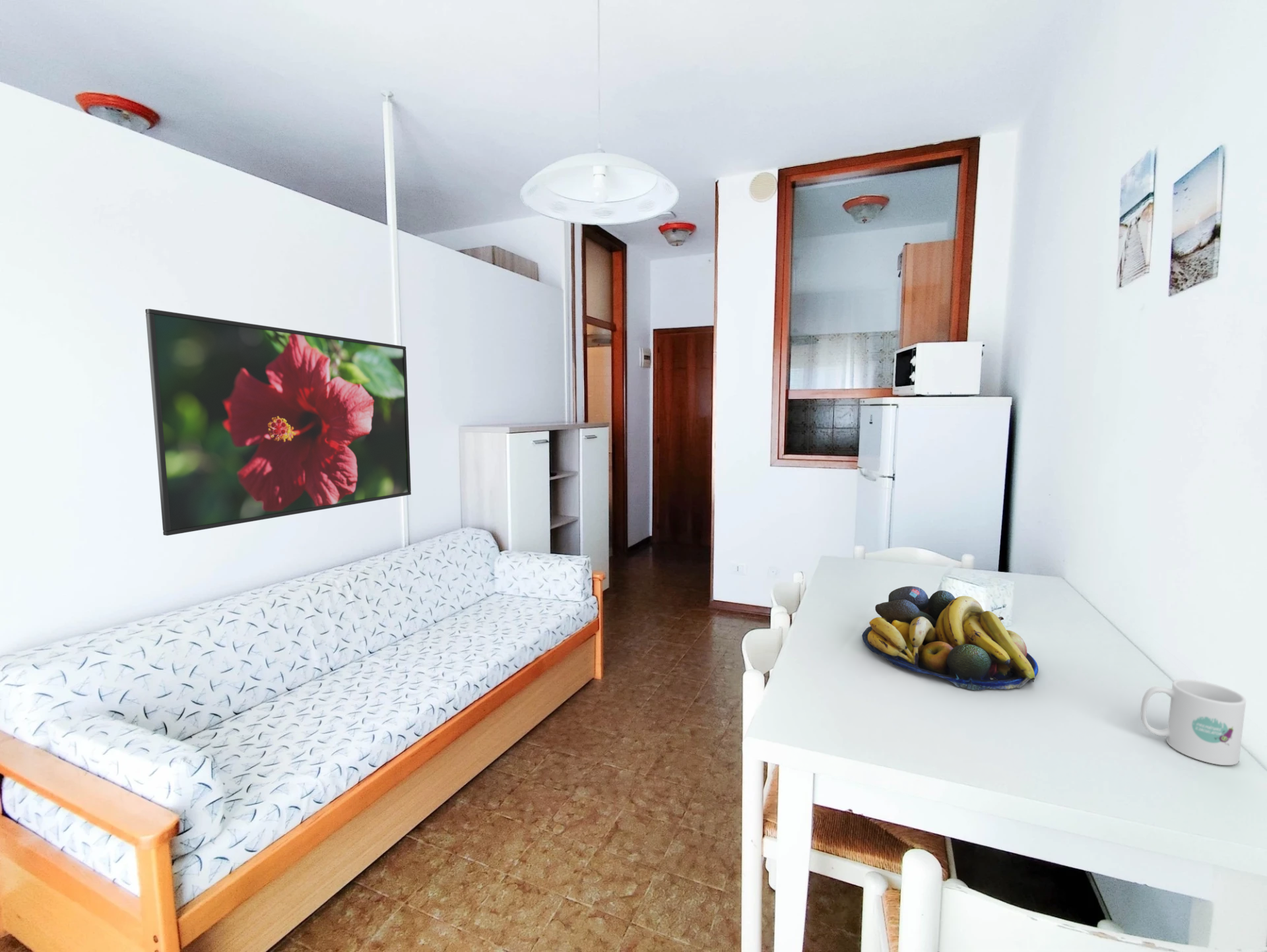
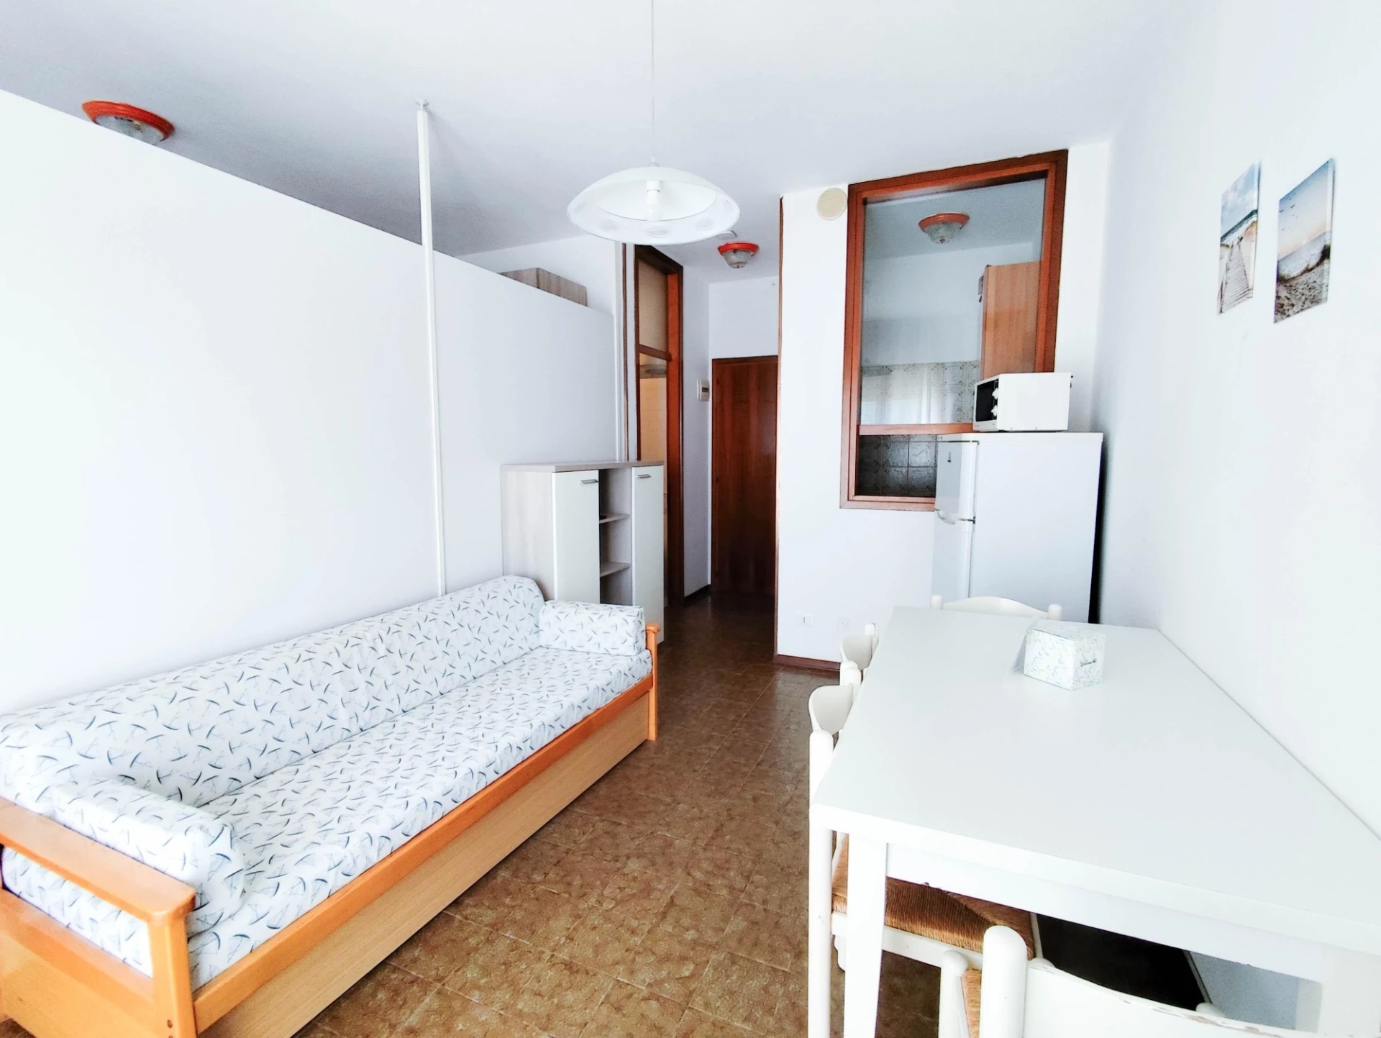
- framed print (308, 422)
- mug (1189, 717)
- fruit bowl (948, 625)
